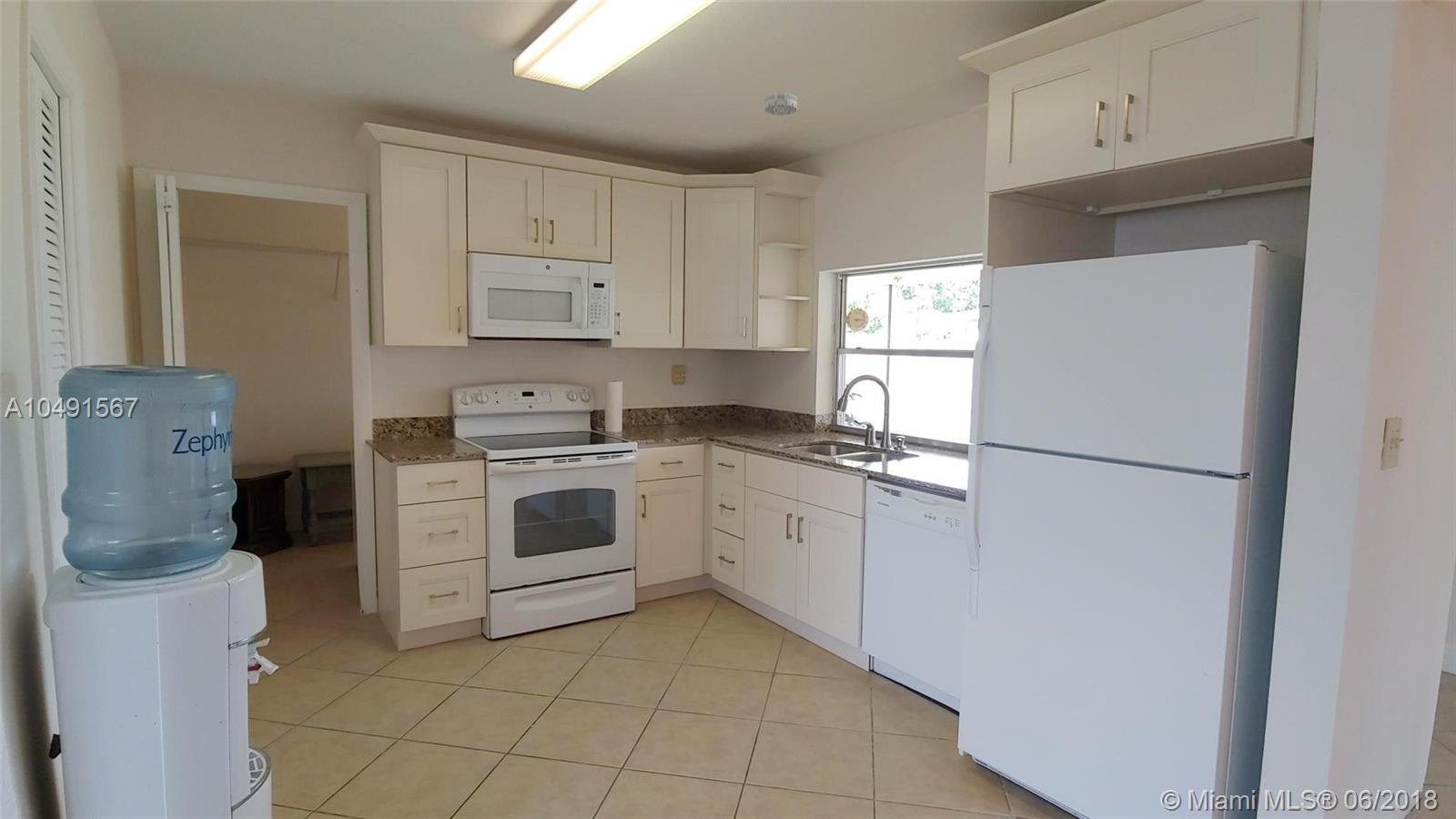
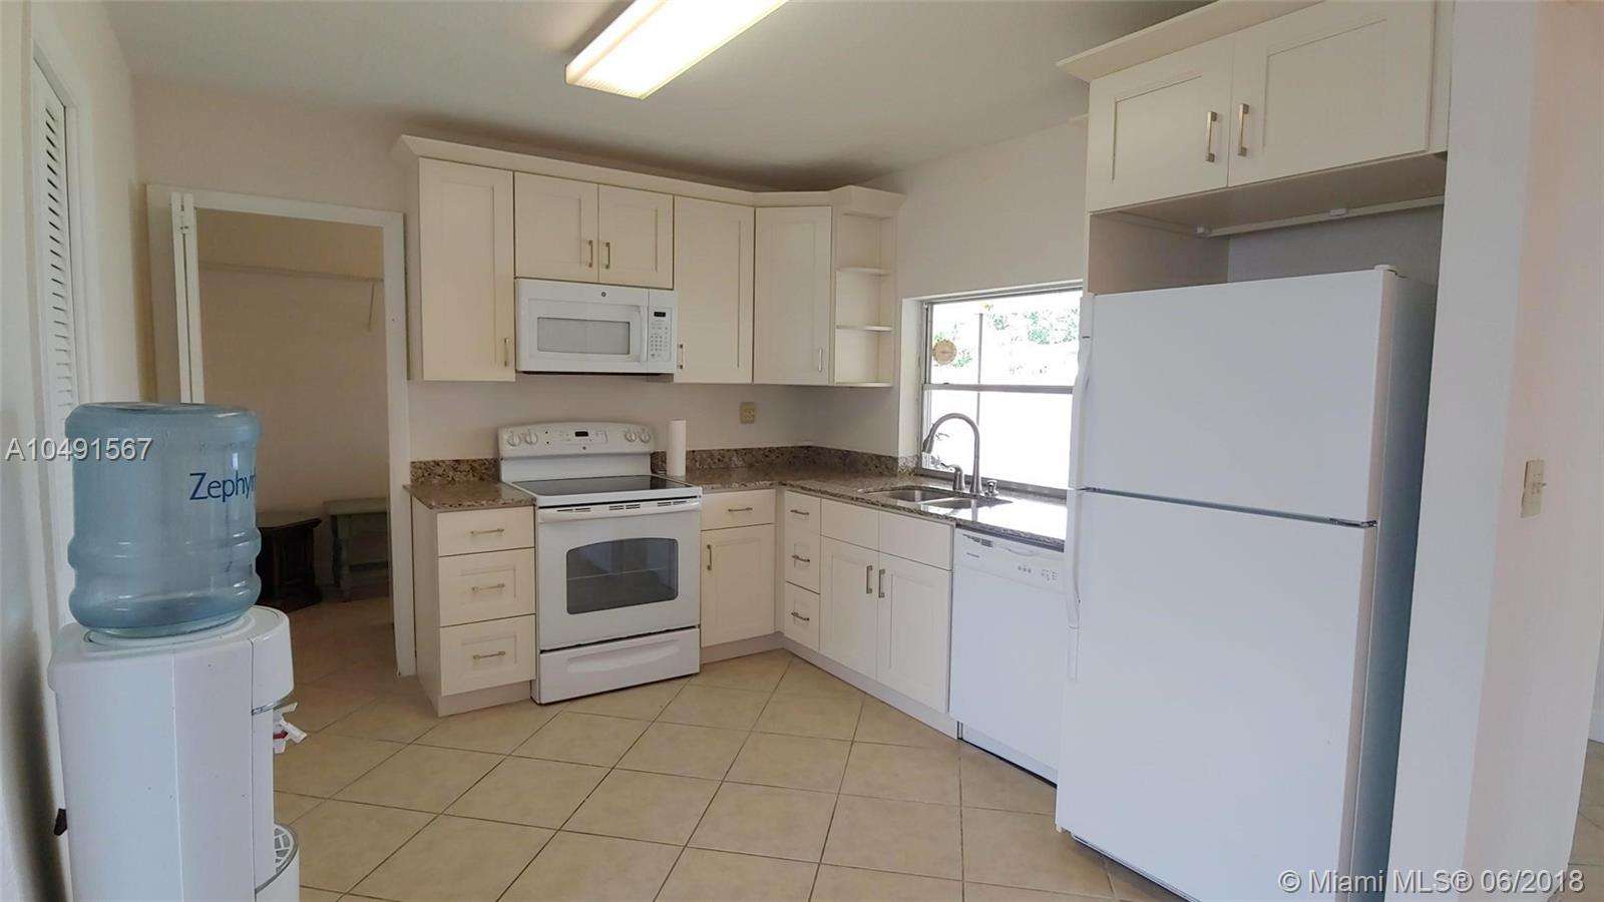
- smoke detector (781, 103)
